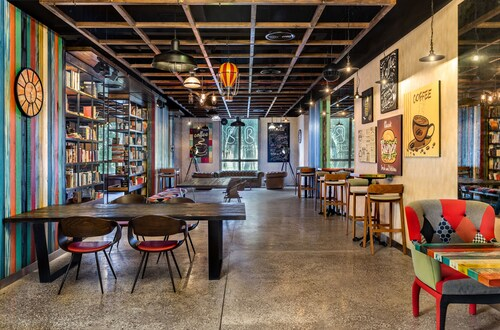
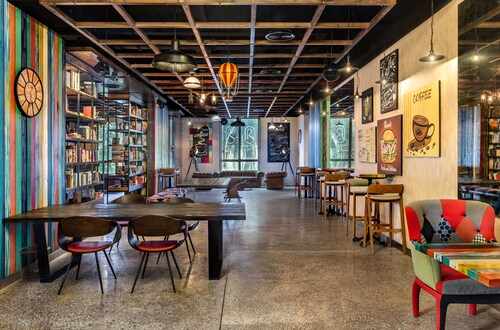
+ waste bin (34, 262)
